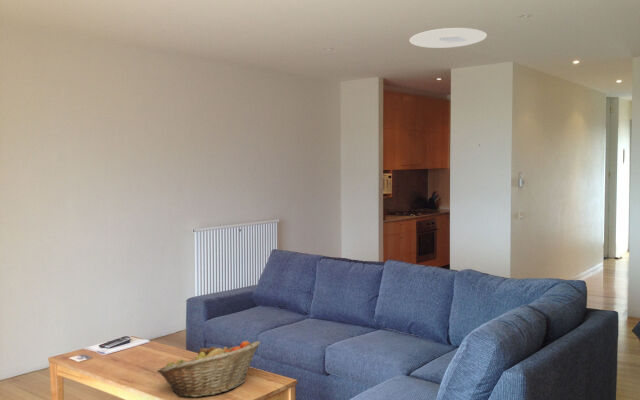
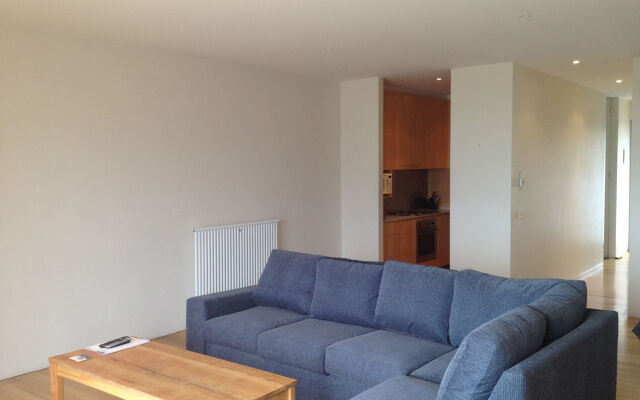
- ceiling light (447, 35)
- fruit basket (211, 364)
